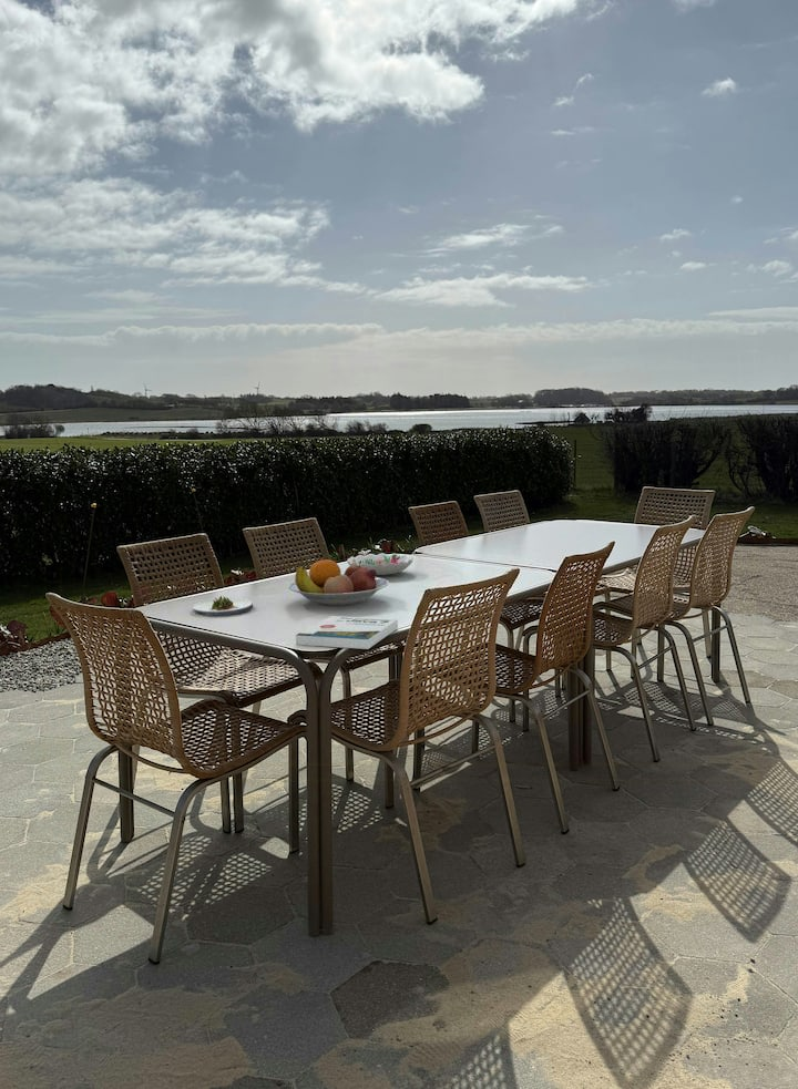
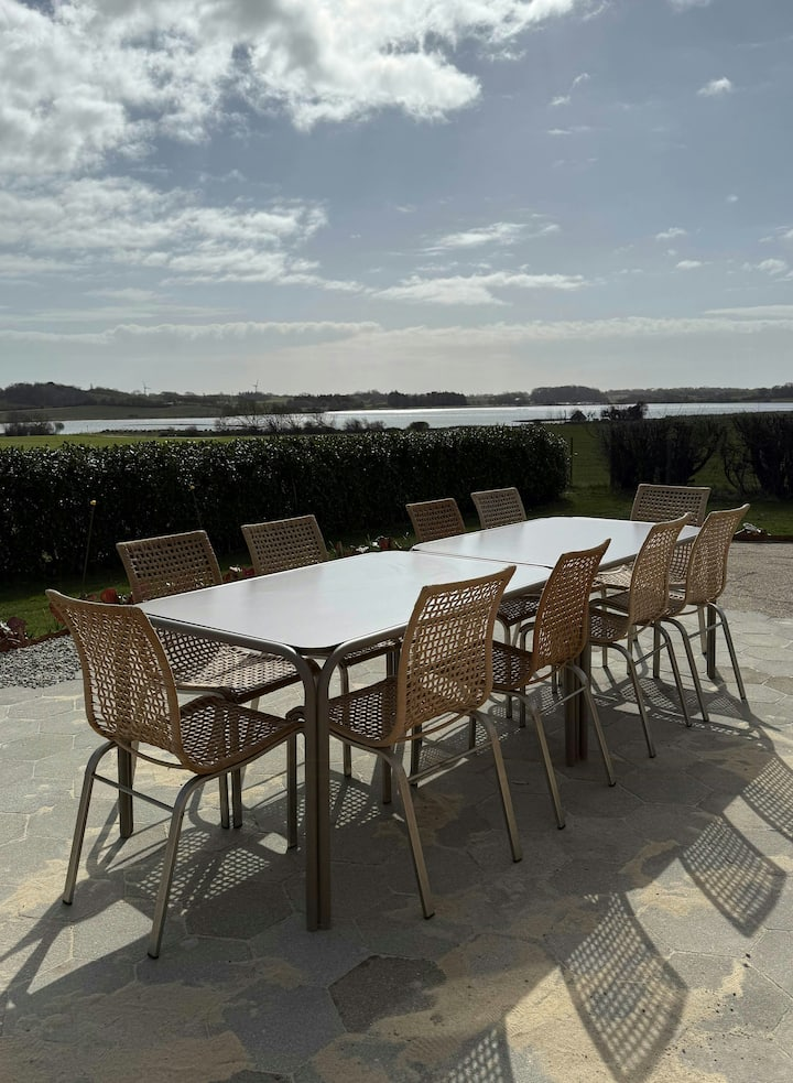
- decorative bowl (380, 565)
- fruit bowl (338, 579)
- salad plate (223, 603)
- book (348, 631)
